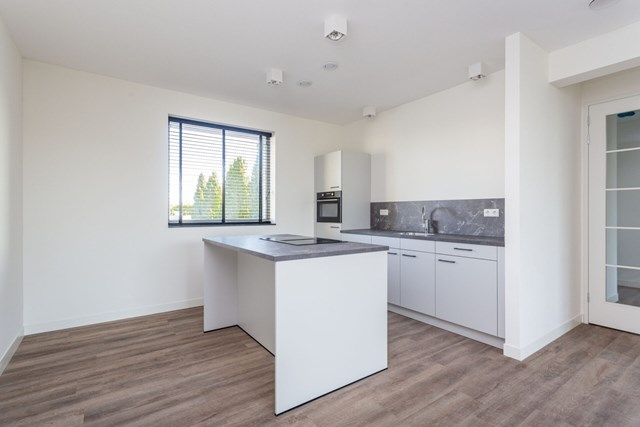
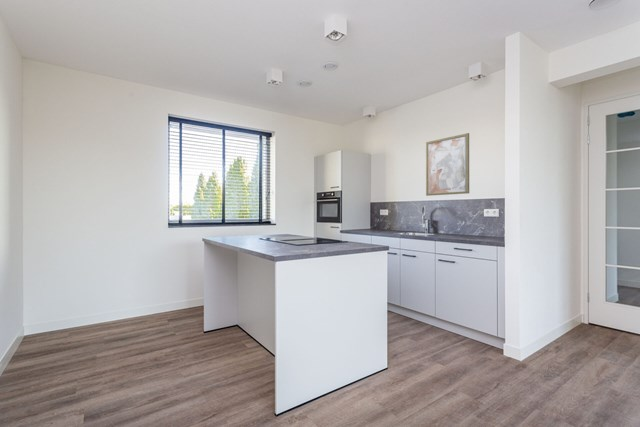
+ wall art (446, 166)
